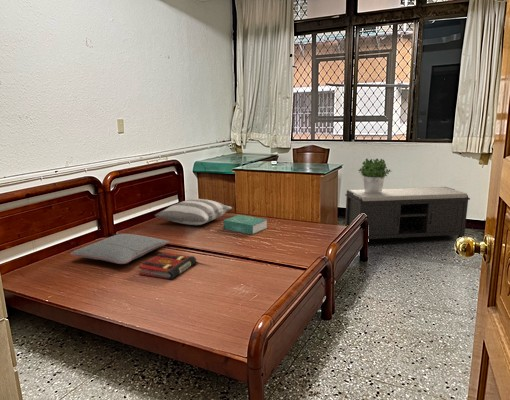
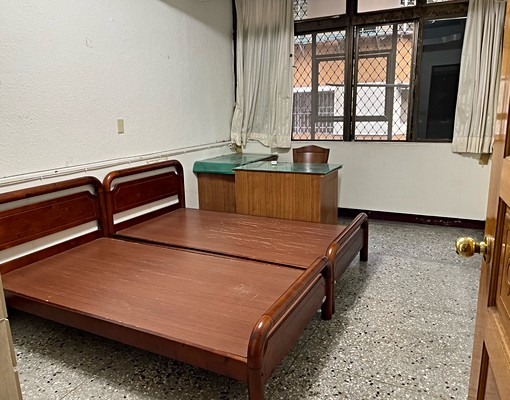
- book (245, 224)
- pillow (195, 211)
- pillow (121, 247)
- potted plant (374, 175)
- bench (404, 215)
- book (168, 265)
